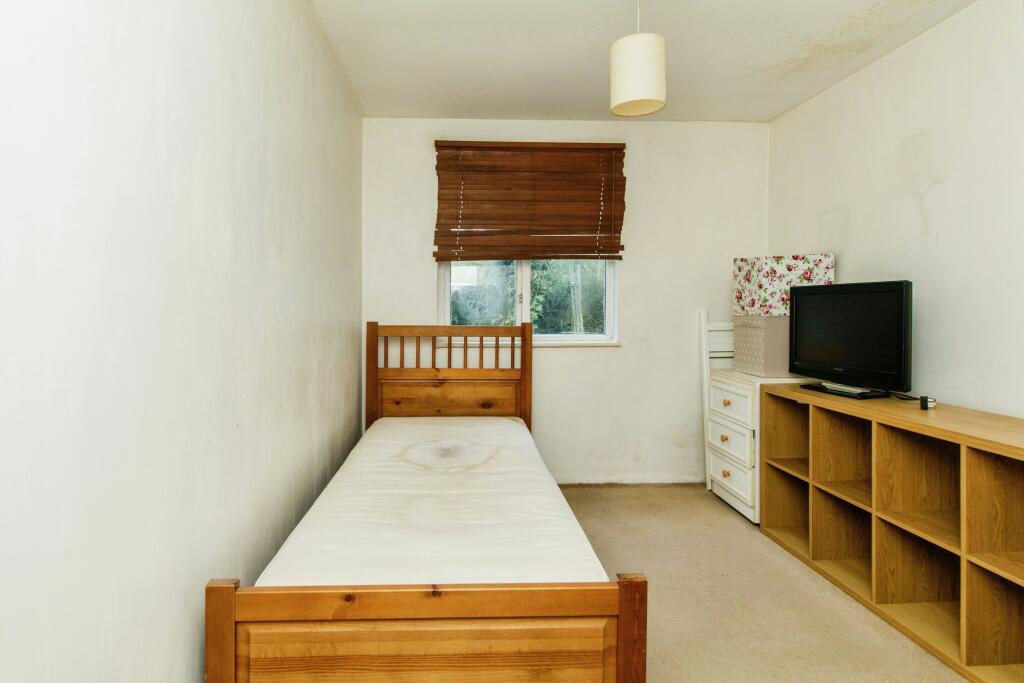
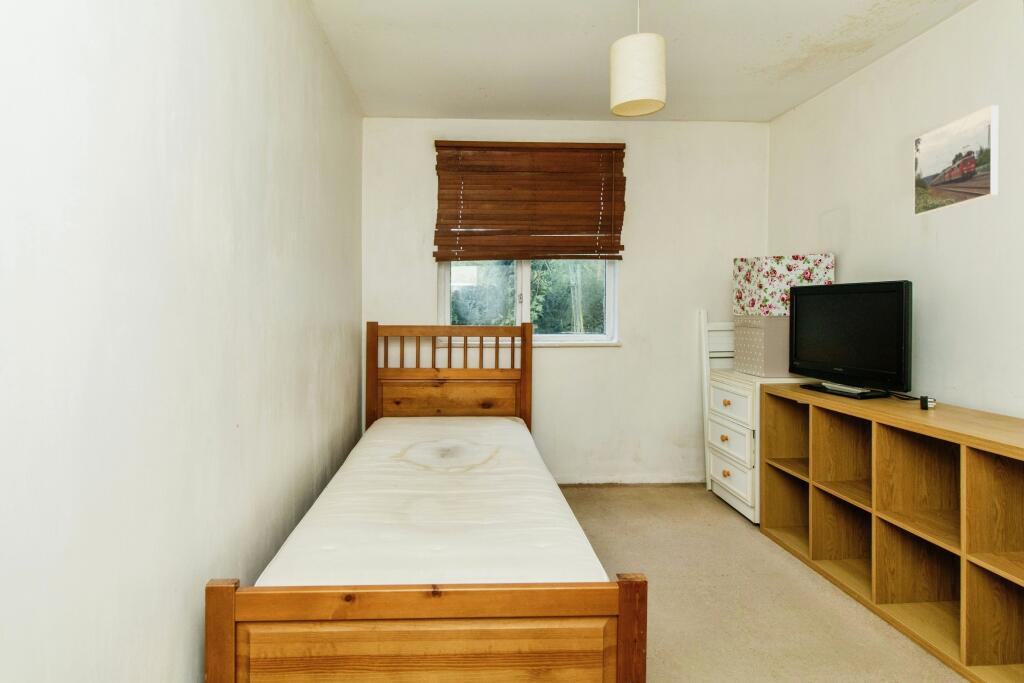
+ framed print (953, 164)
